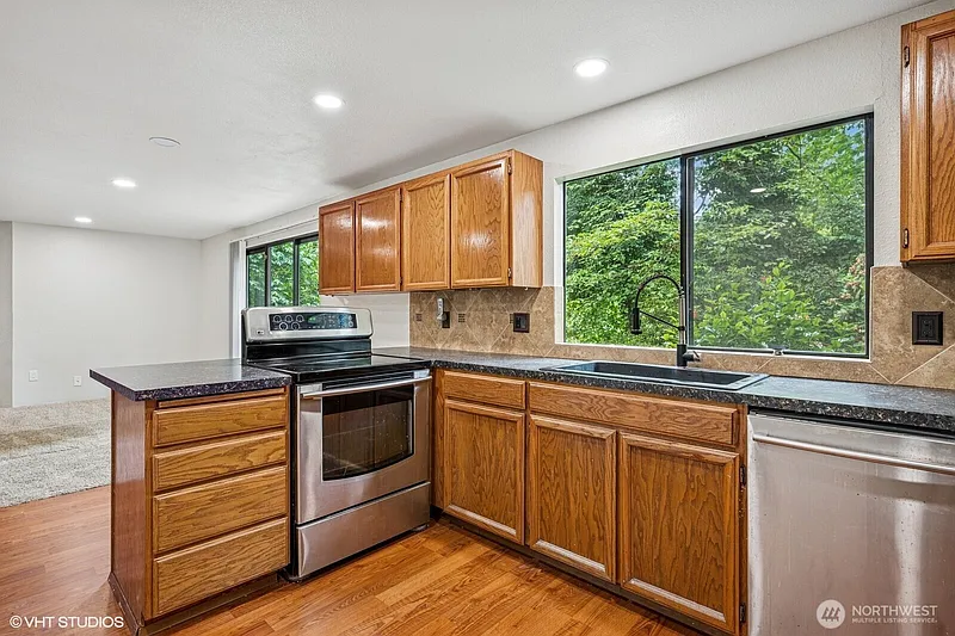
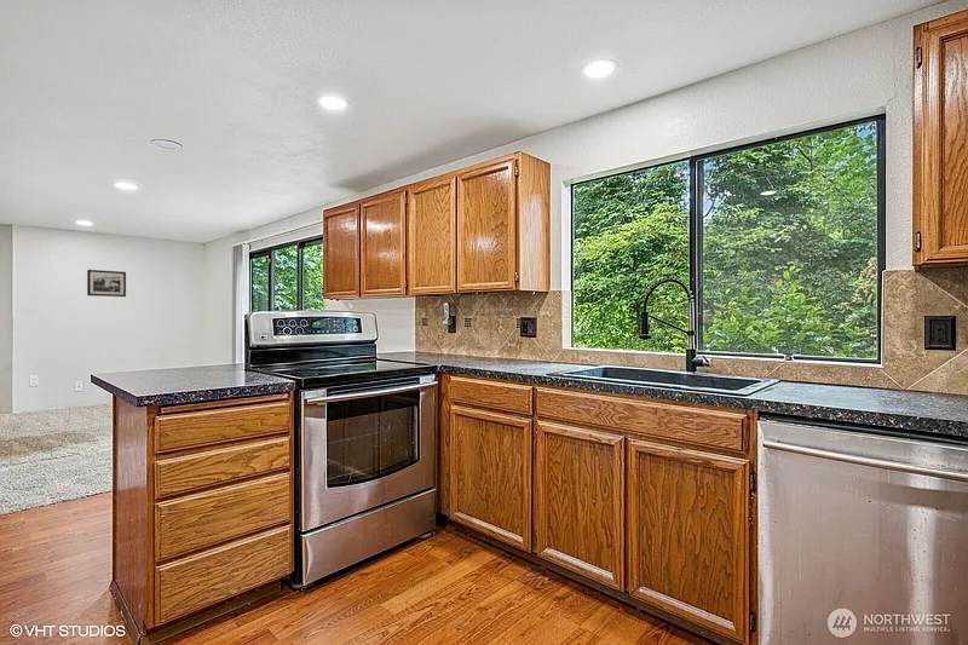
+ picture frame (106, 283)
